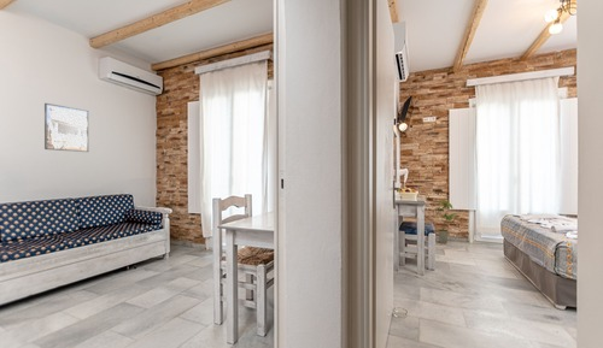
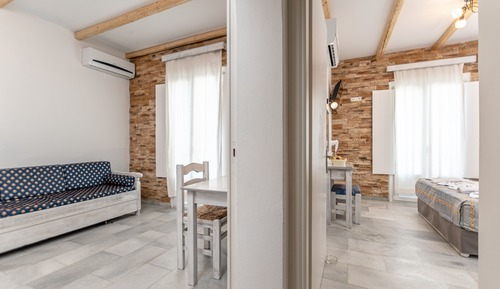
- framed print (68, 129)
- house plant (446, 222)
